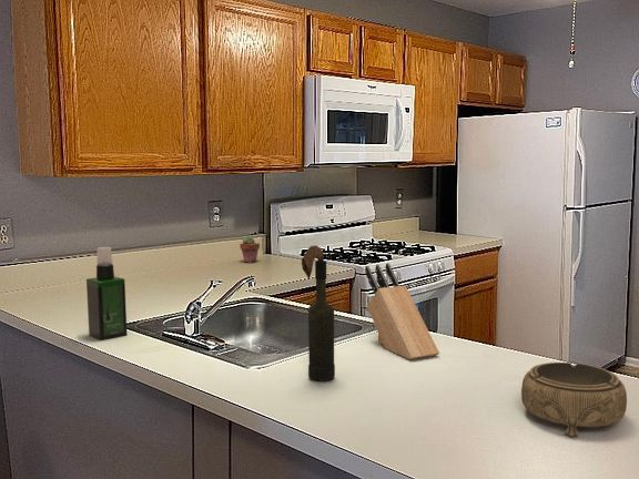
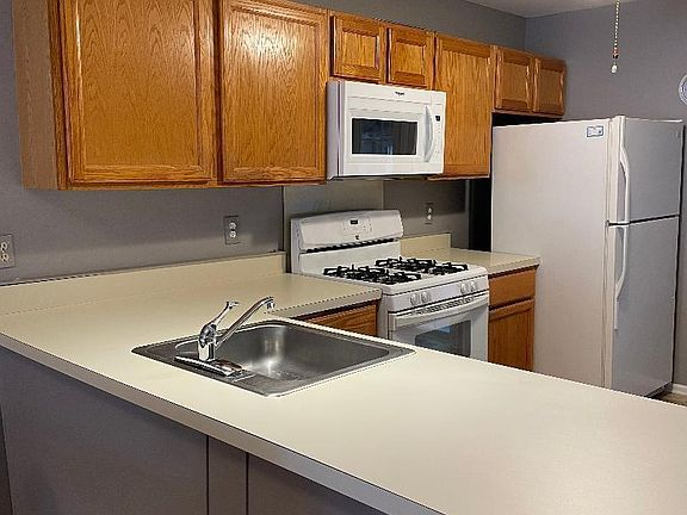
- decorative bowl (569, 394)
- potted succulent (250, 248)
- wine bottle (316, 312)
- spray bottle (105, 292)
- knife block (397, 307)
